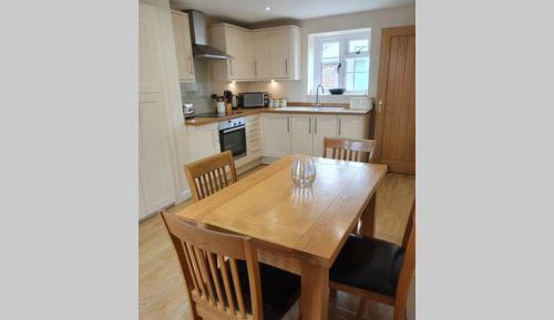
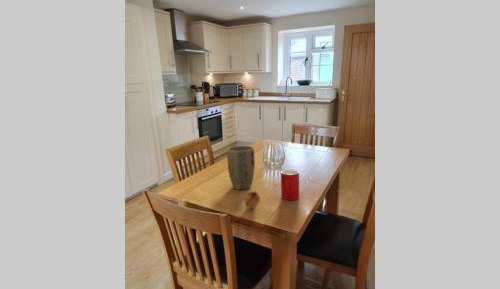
+ cup (288, 185)
+ fruit (252, 198)
+ plant pot (241, 167)
